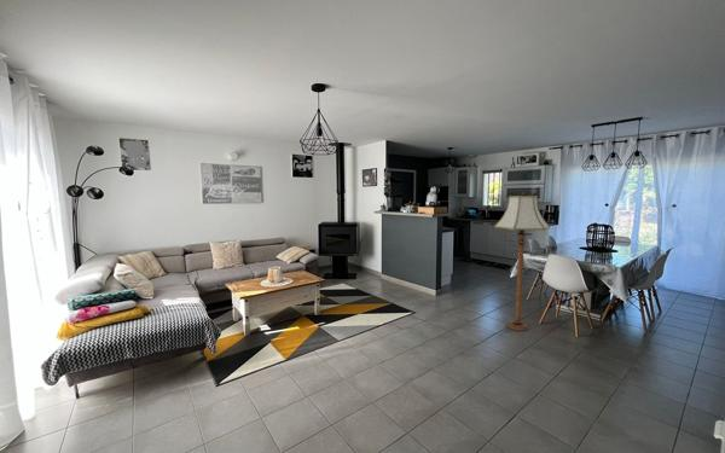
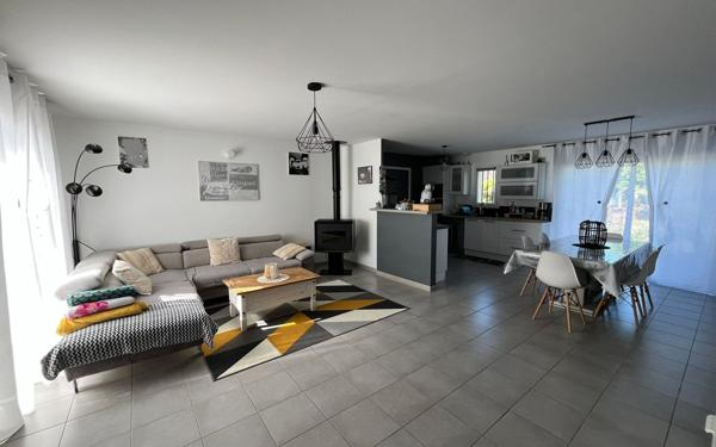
- floor lamp (520, 260)
